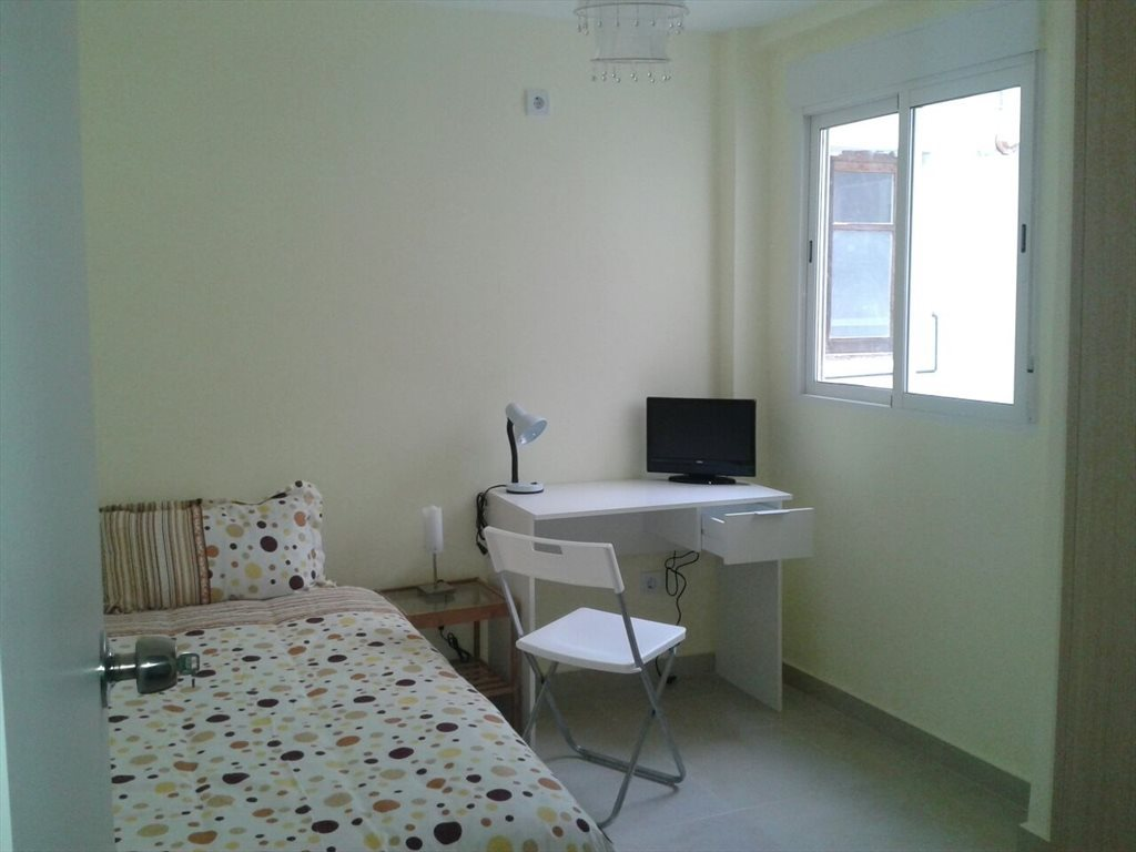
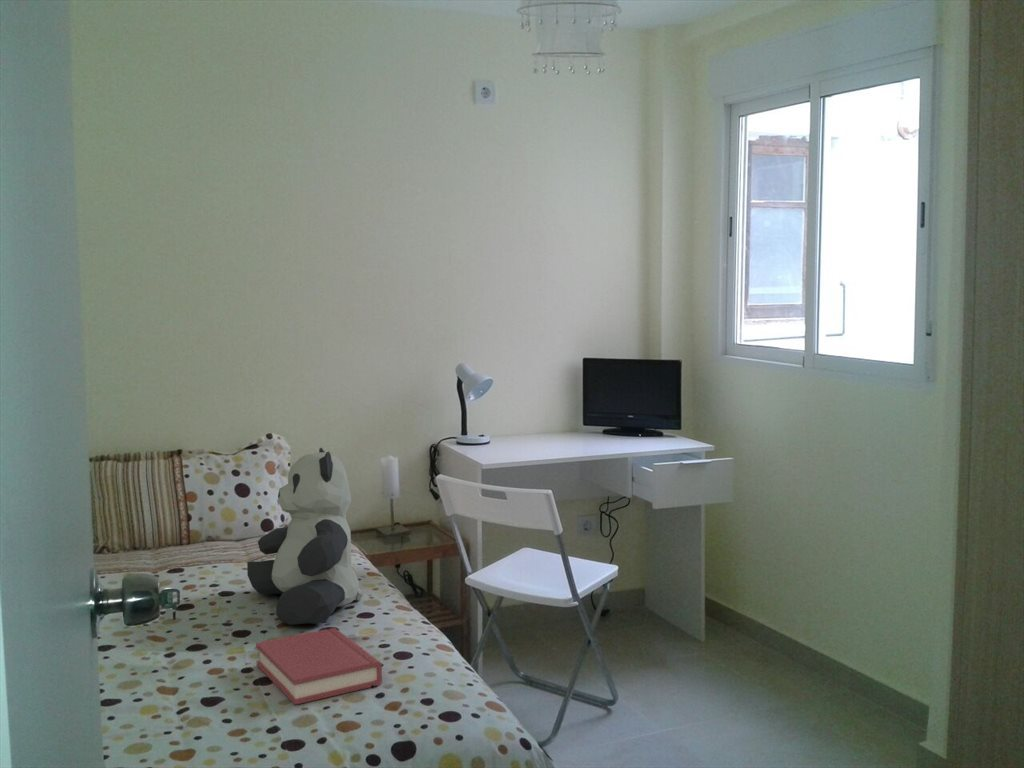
+ teddy bear (308, 529)
+ hardback book (317, 663)
